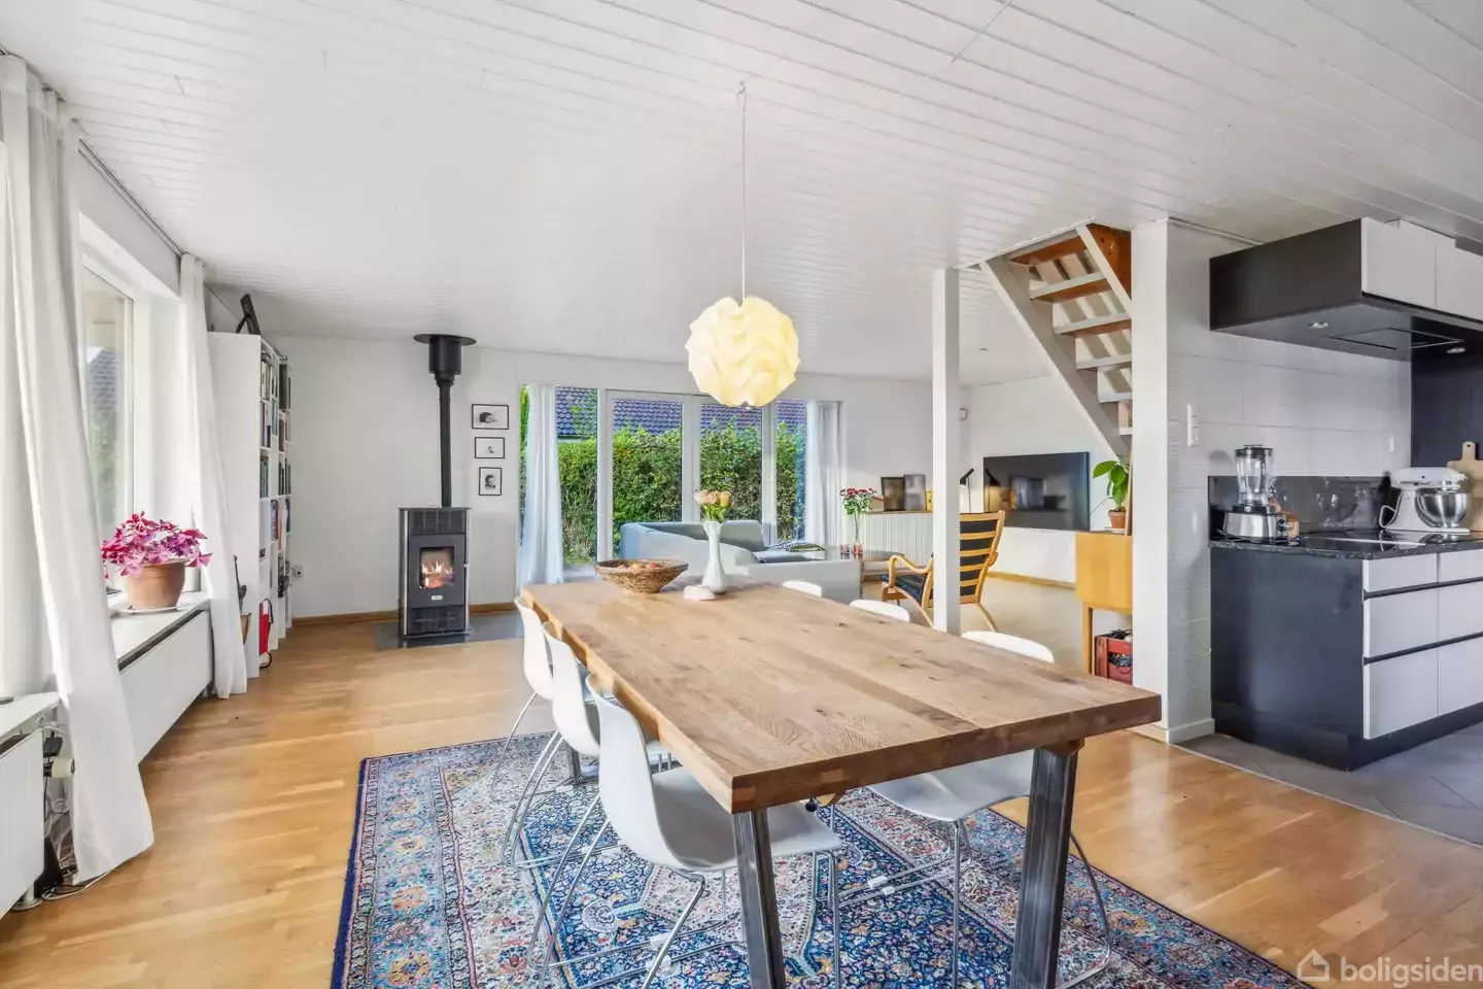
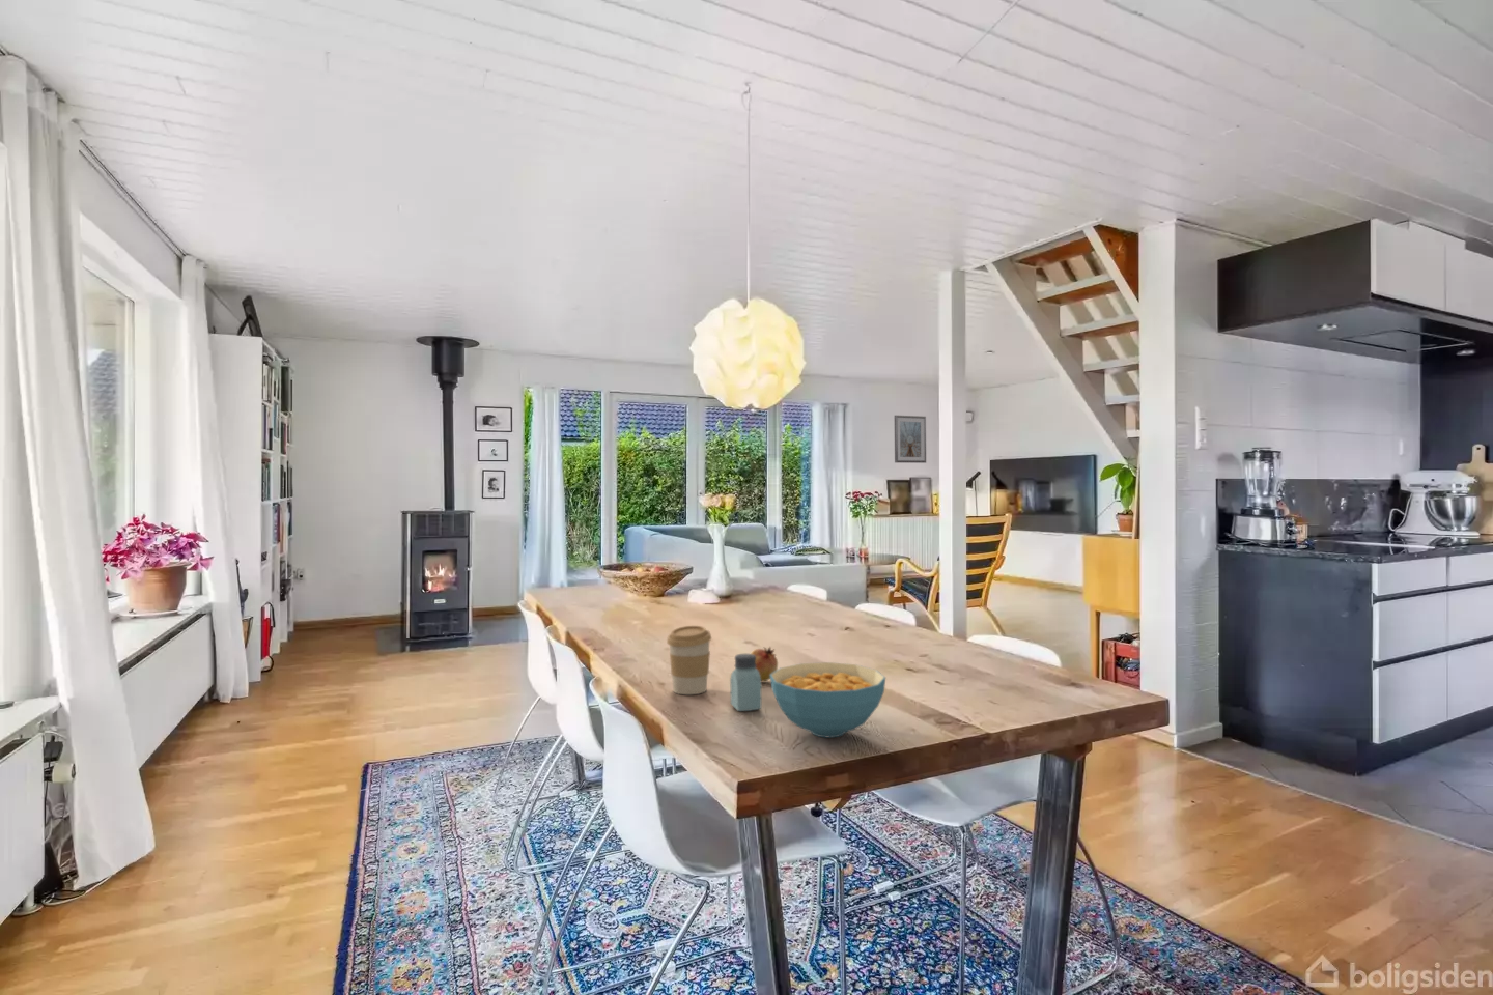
+ picture frame (910, 439)
+ fruit (762, 662)
+ cereal bowl (828, 704)
+ saltshaker (745, 681)
+ coffee cup (690, 660)
